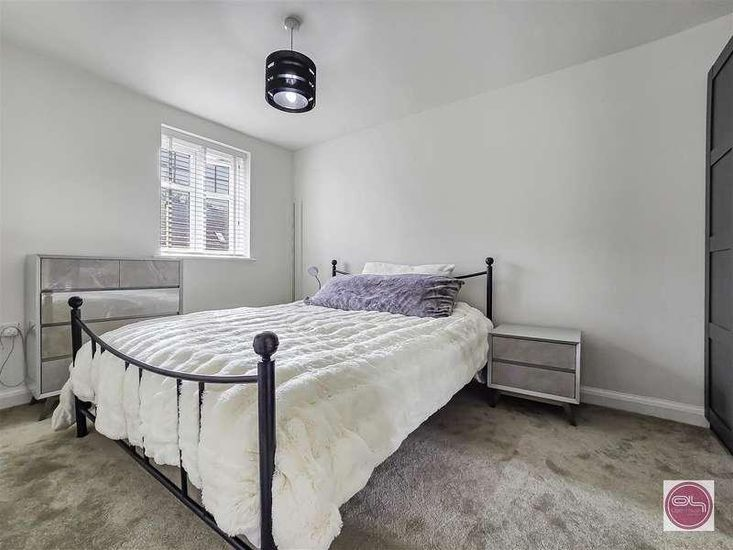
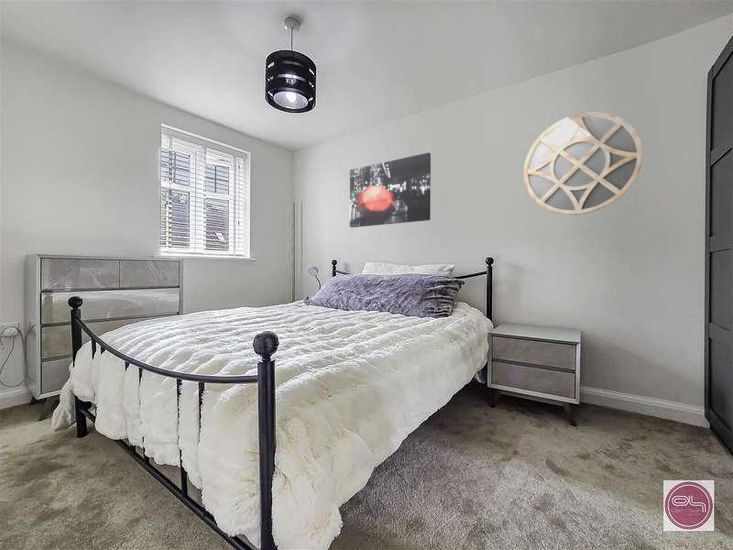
+ home mirror (578, 164)
+ wall art (387, 193)
